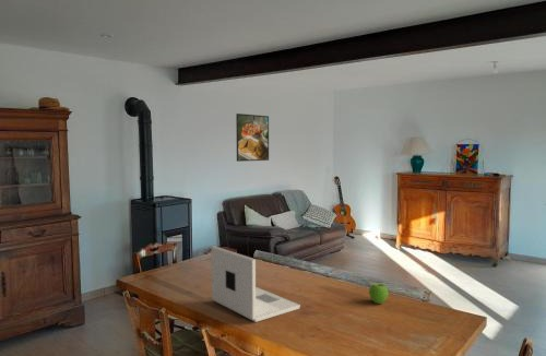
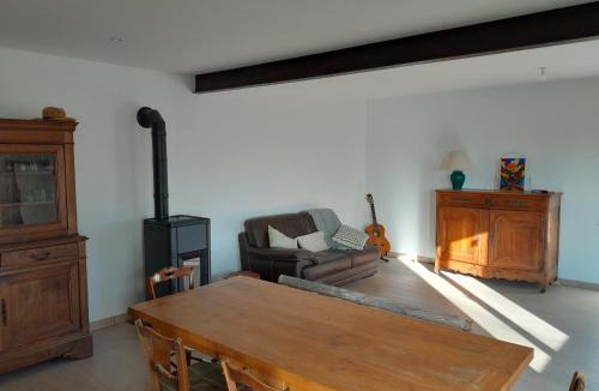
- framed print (252, 138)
- fruit (378, 292)
- laptop (254, 276)
